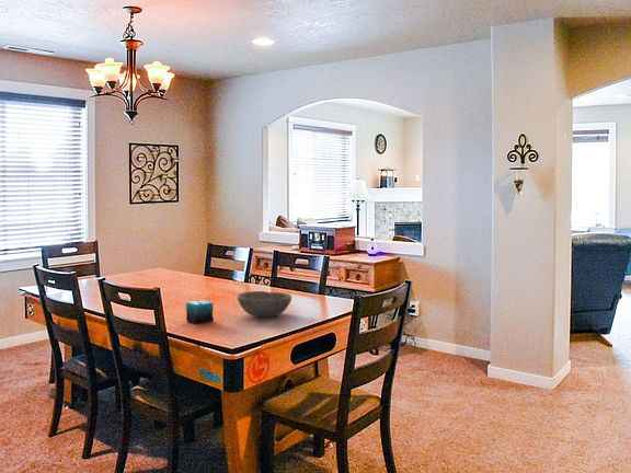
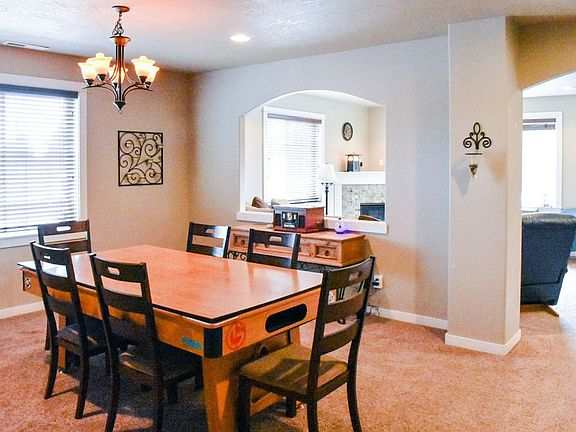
- candle (199, 308)
- bowl (264, 304)
